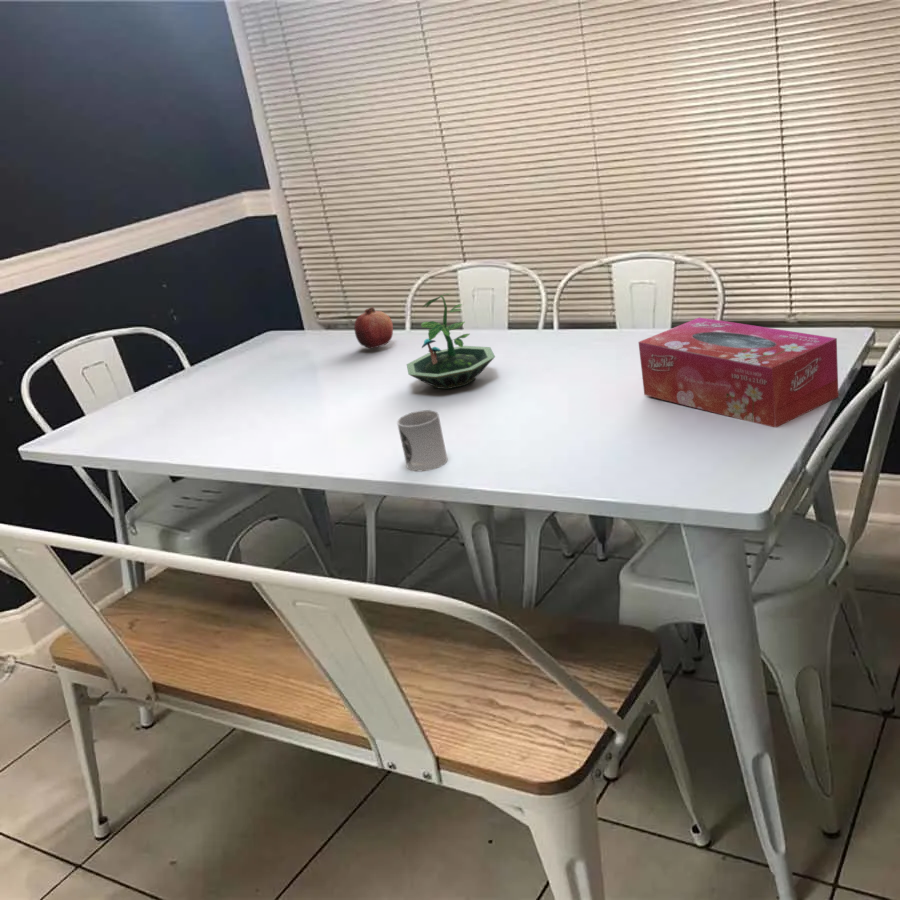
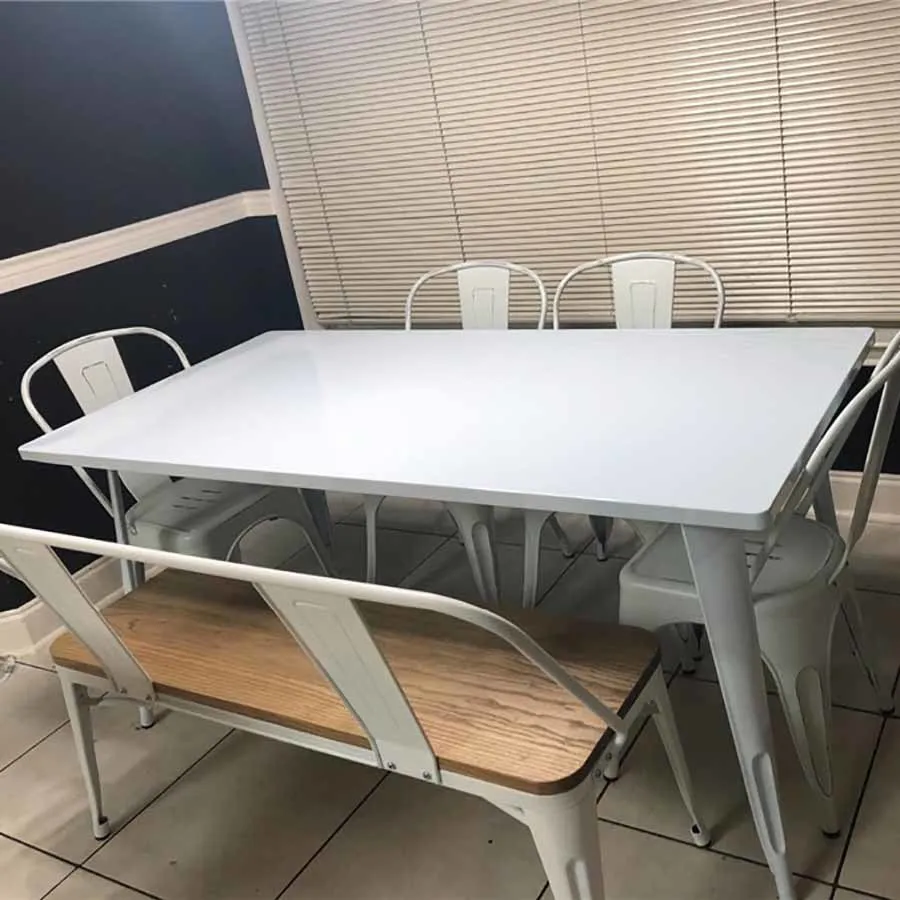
- fruit (373, 328)
- terrarium (444, 312)
- tissue box (734, 368)
- cup (420, 437)
